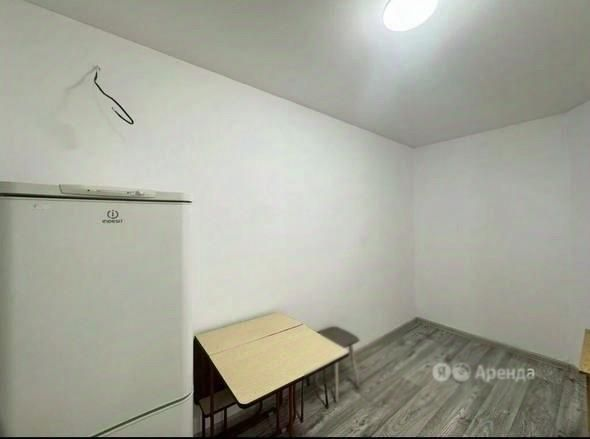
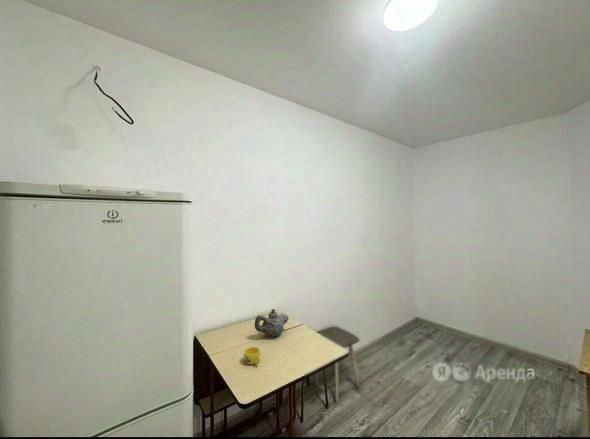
+ teapot (272, 321)
+ cup (253, 356)
